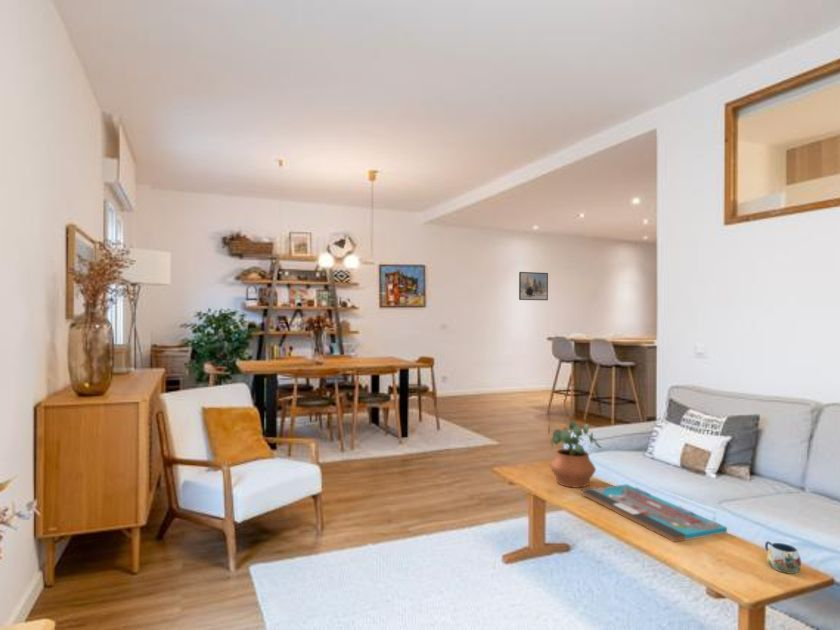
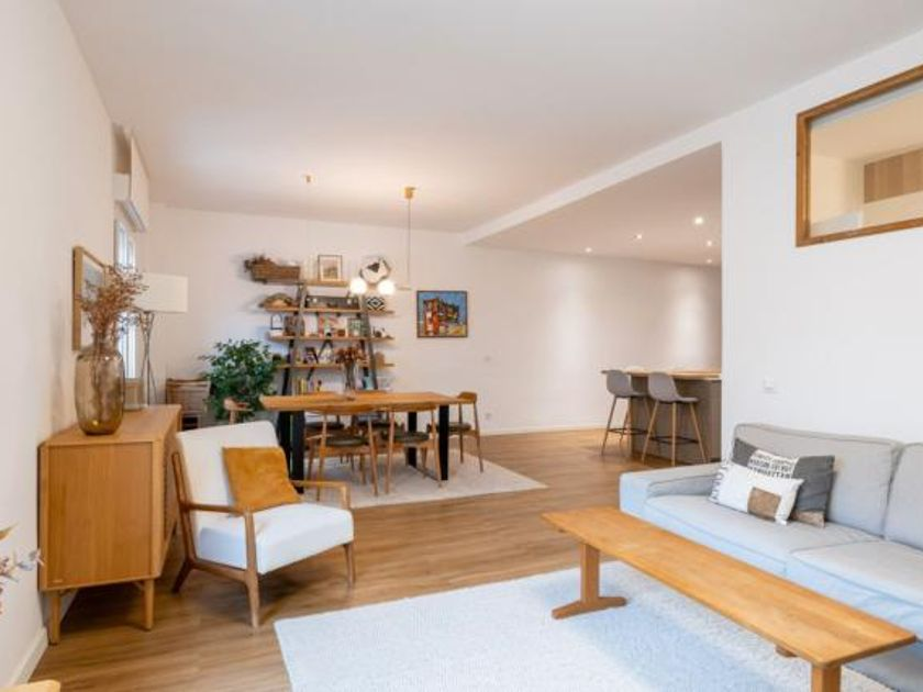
- board game (647, 507)
- potted plant (576, 452)
- mug (780, 556)
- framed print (533, 286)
